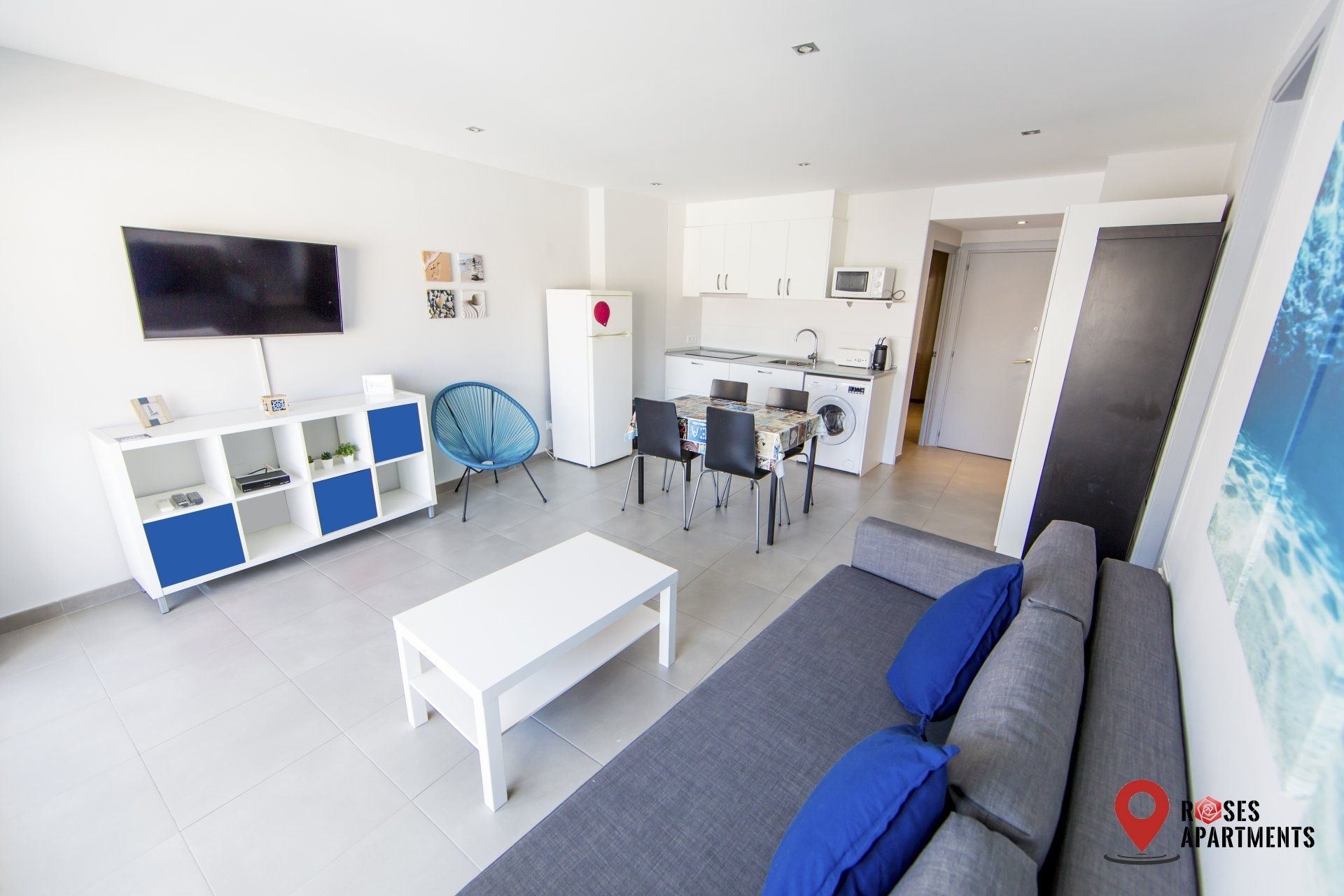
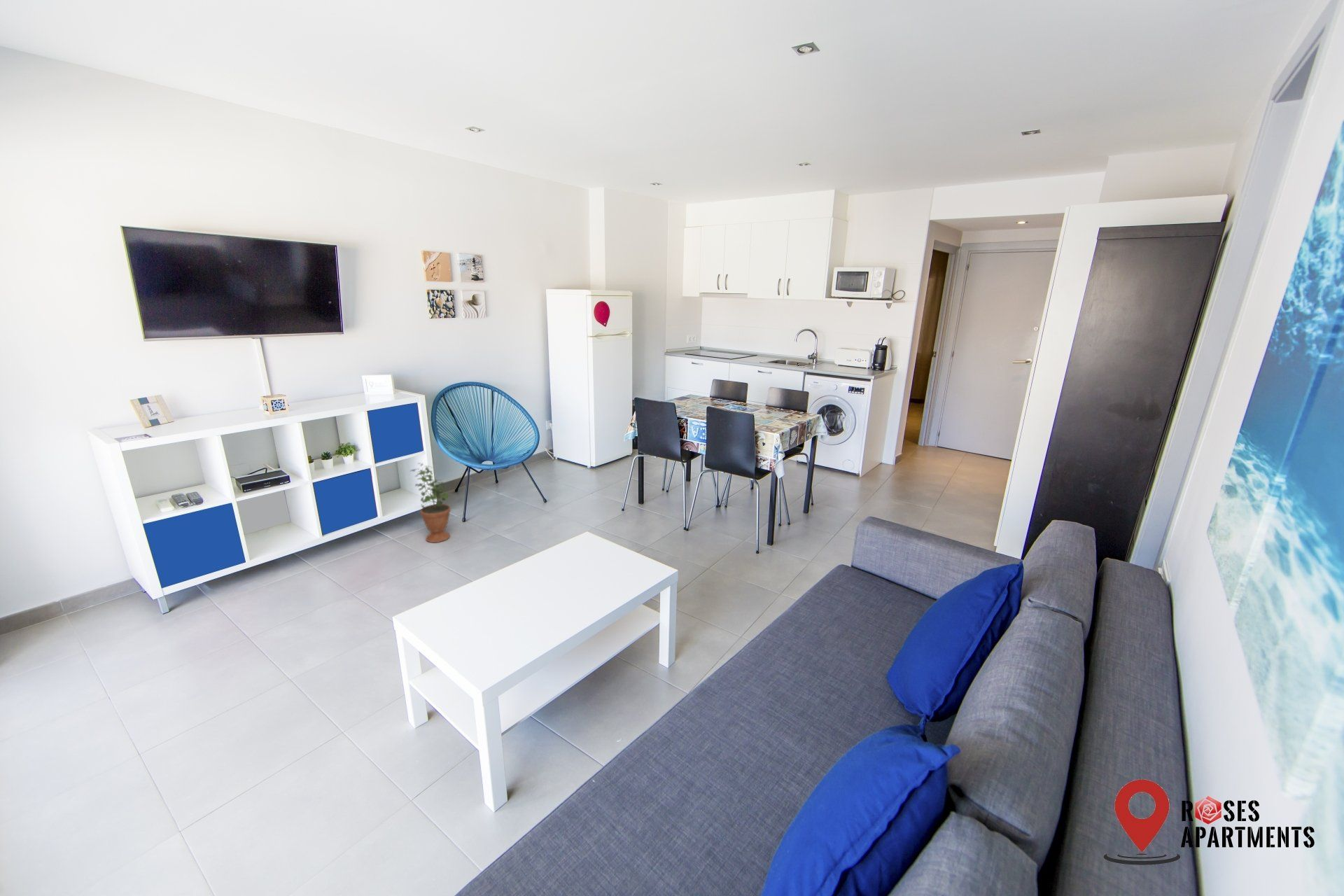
+ potted plant (431, 501)
